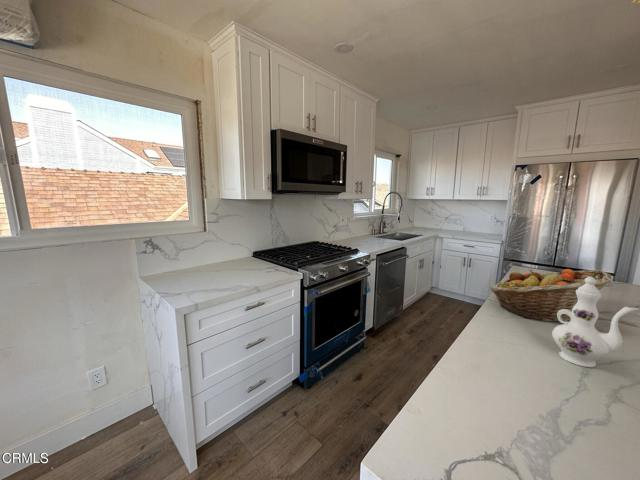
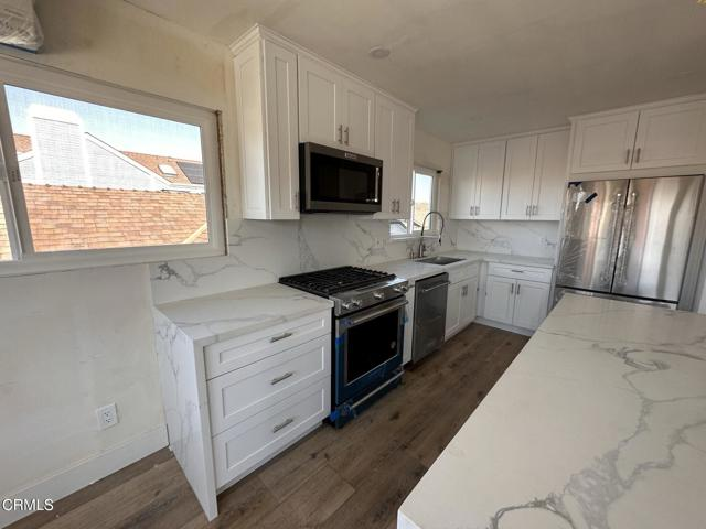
- chinaware (591, 321)
- fruit basket (545, 289)
